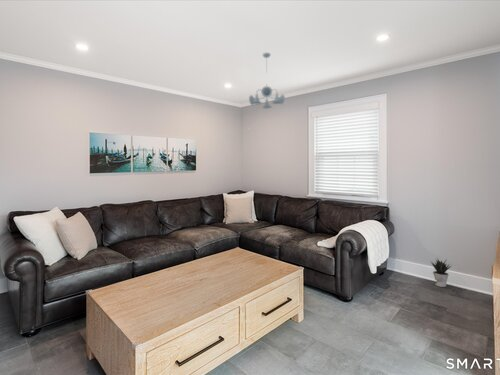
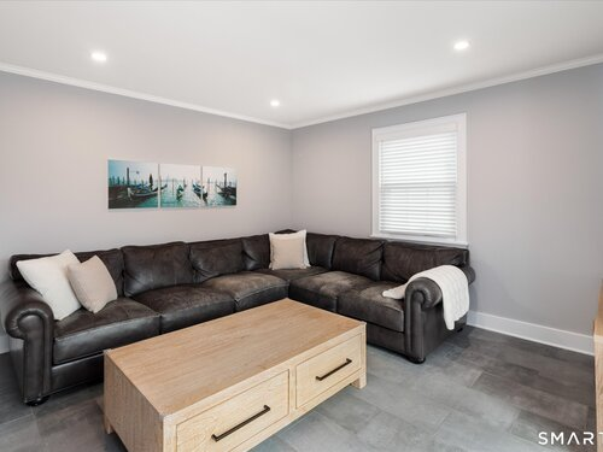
- ceiling light fixture (267, 86)
- potted plant (439, 271)
